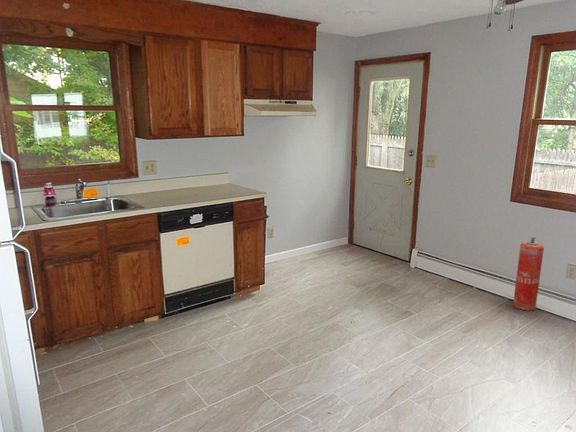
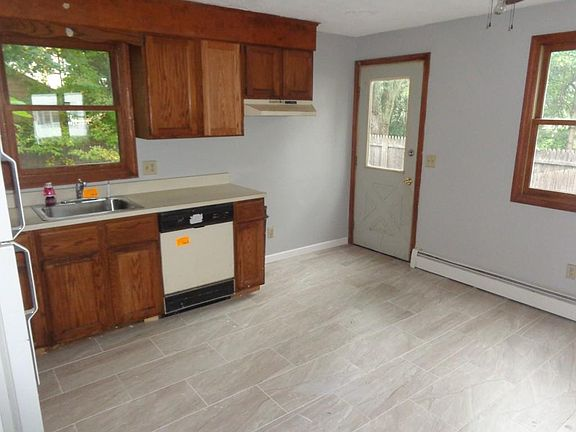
- fire extinguisher (528, 272)
